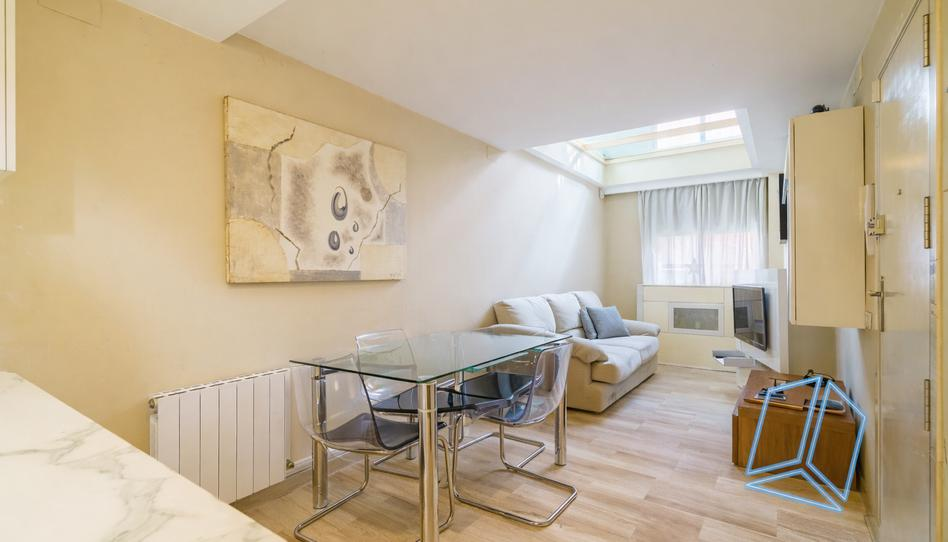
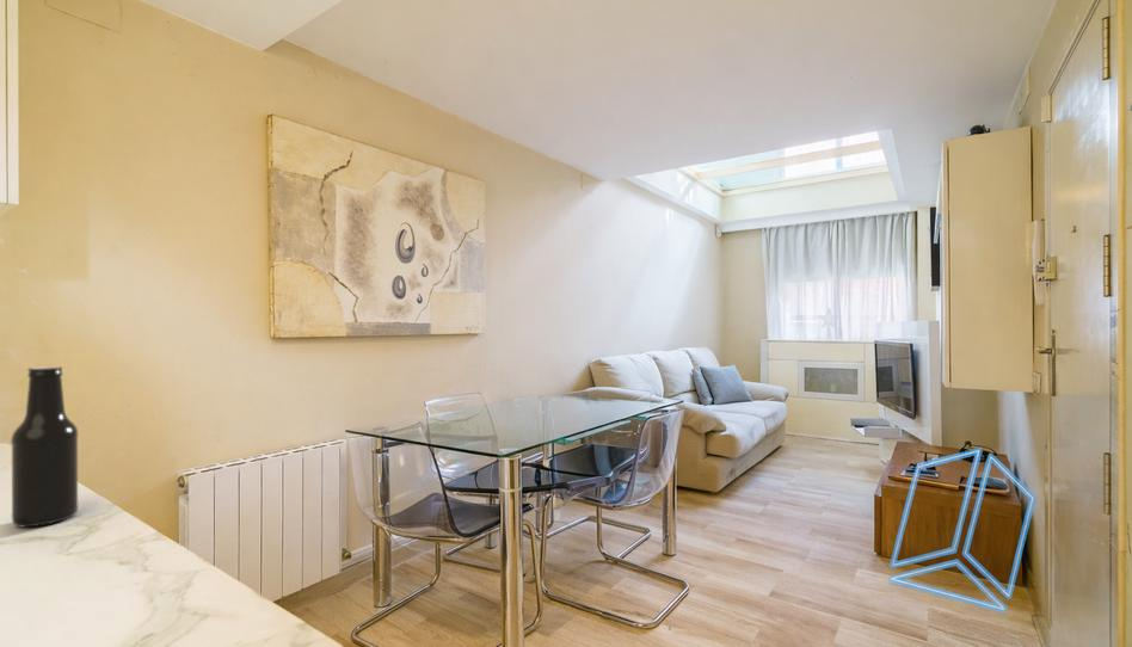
+ beer bottle (45, 443)
